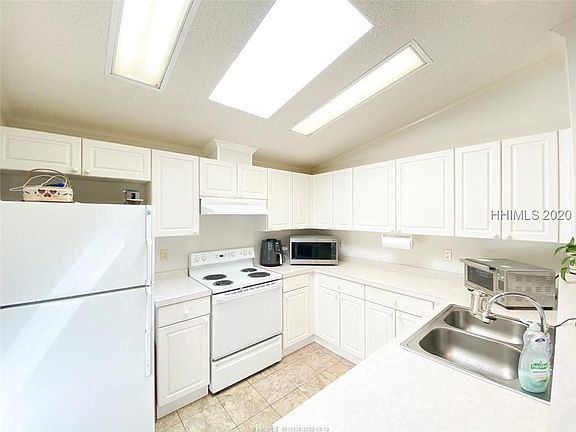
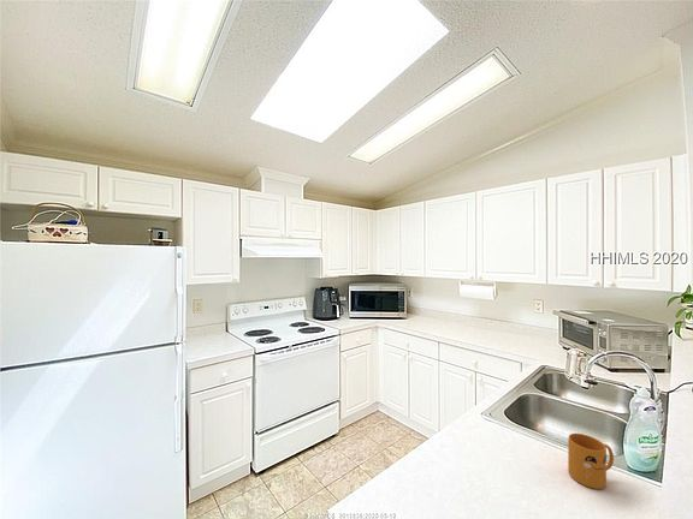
+ mug (592, 459)
